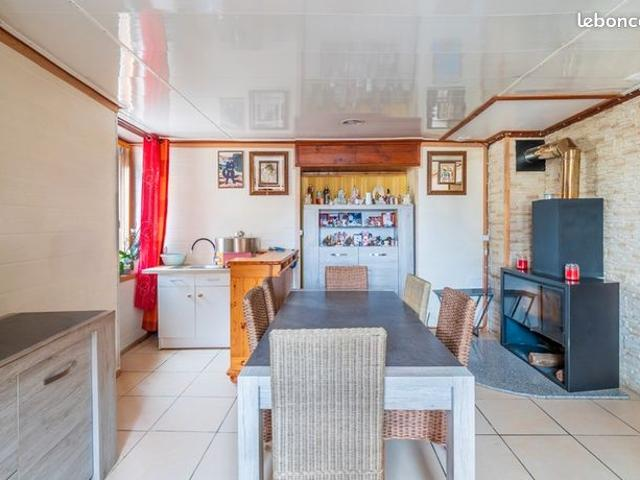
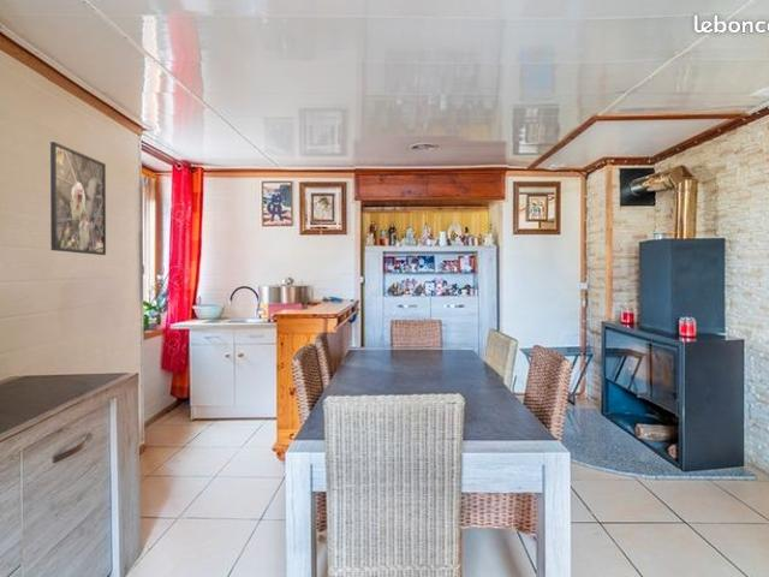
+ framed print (81, 203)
